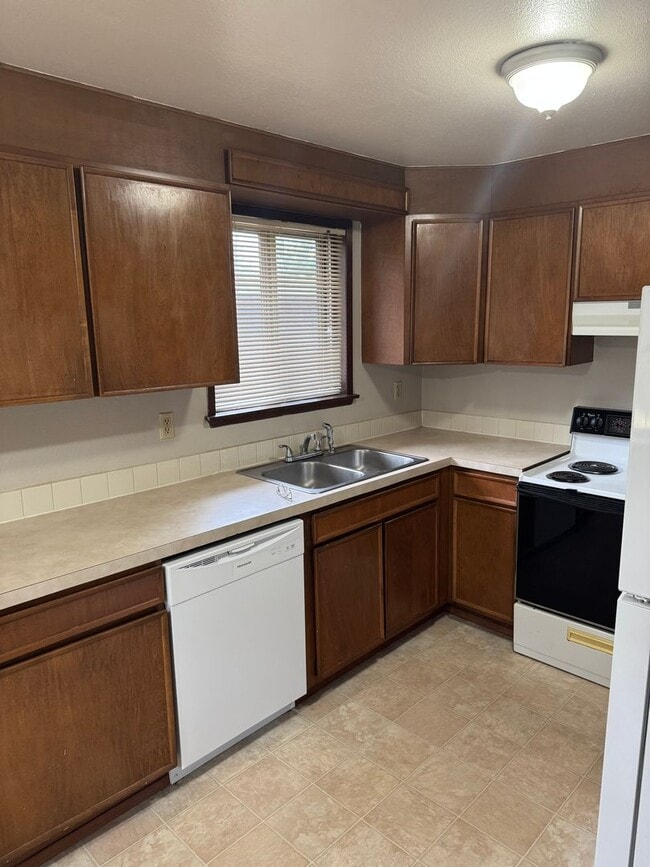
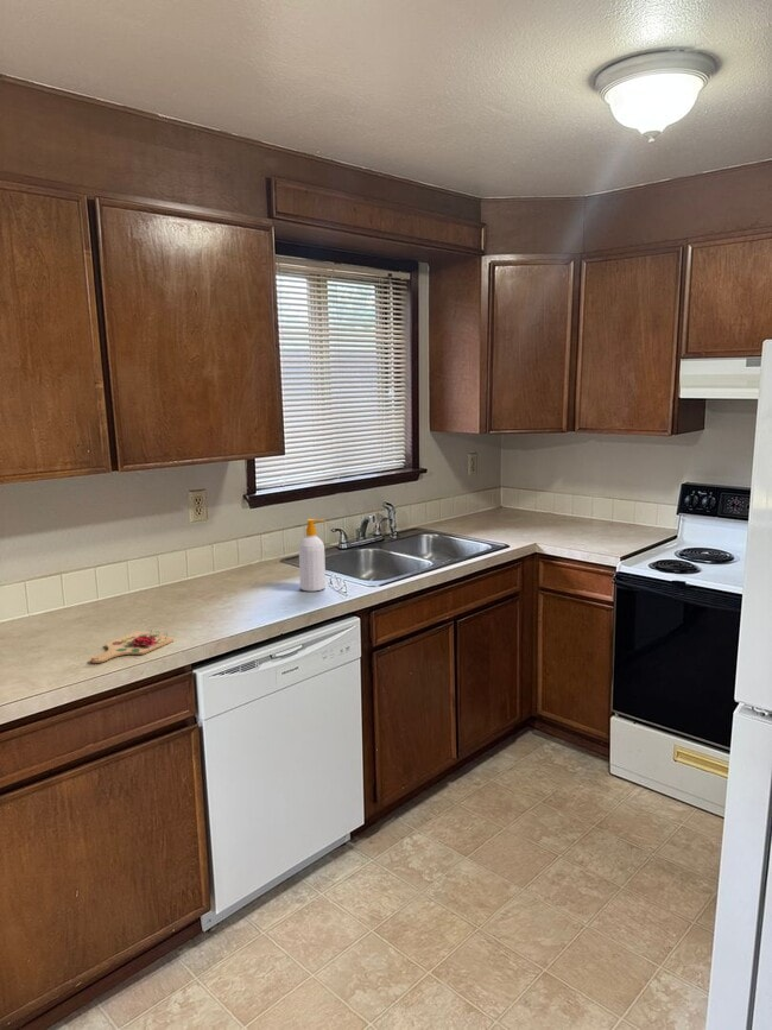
+ cutting board (126, 644)
+ soap bottle (312, 554)
